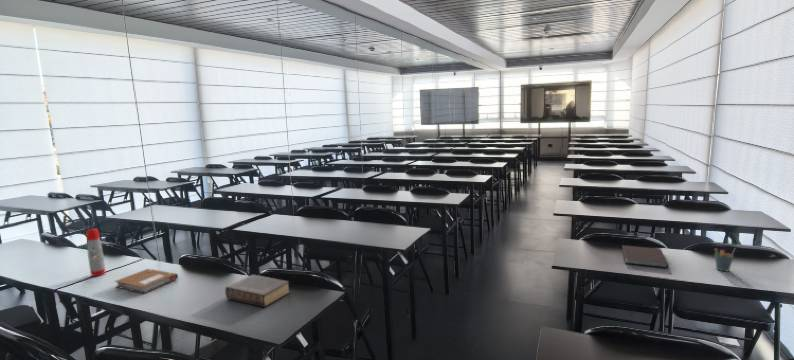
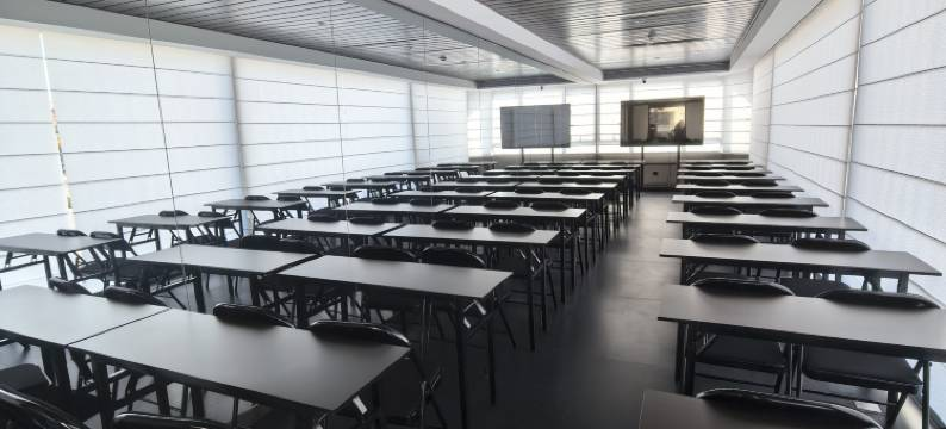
- water bottle (95, 251)
- book (257, 290)
- notebook (148, 279)
- notebook (643, 256)
- pen holder (723, 258)
